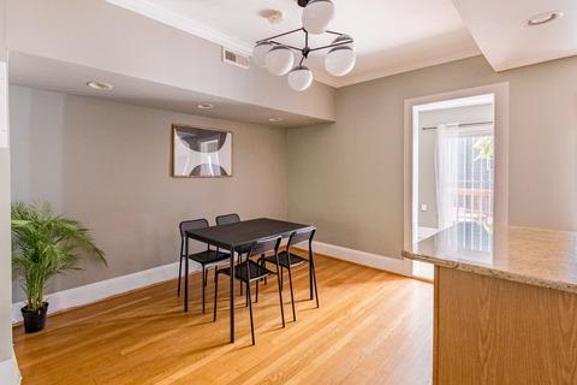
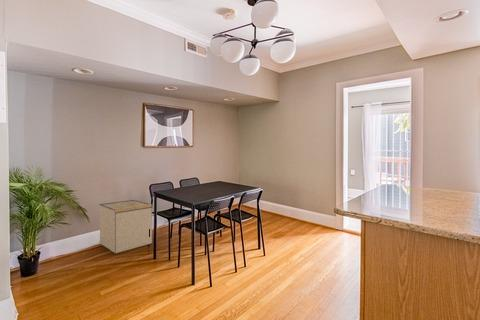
+ storage bin (125, 223)
